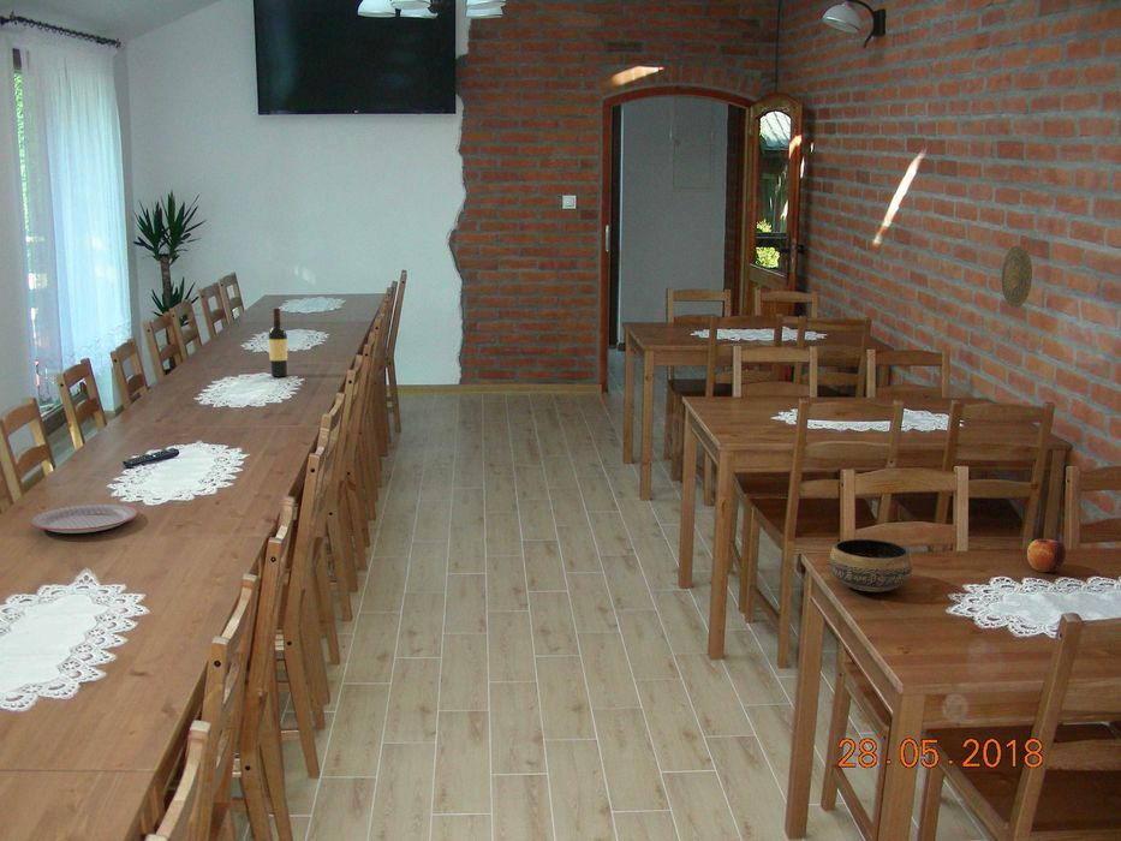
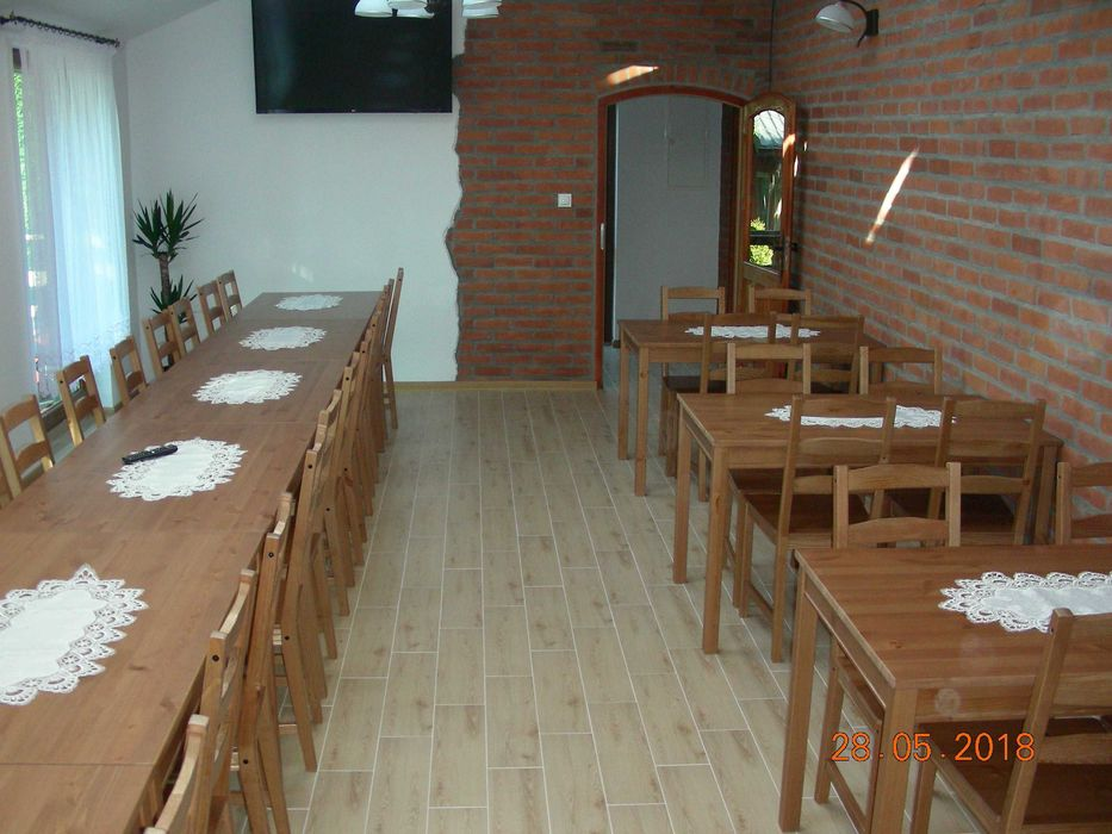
- wine bottle (278, 341)
- plate (85, 519)
- apple (1045, 555)
- decorative plate (1013, 276)
- bowl (870, 567)
